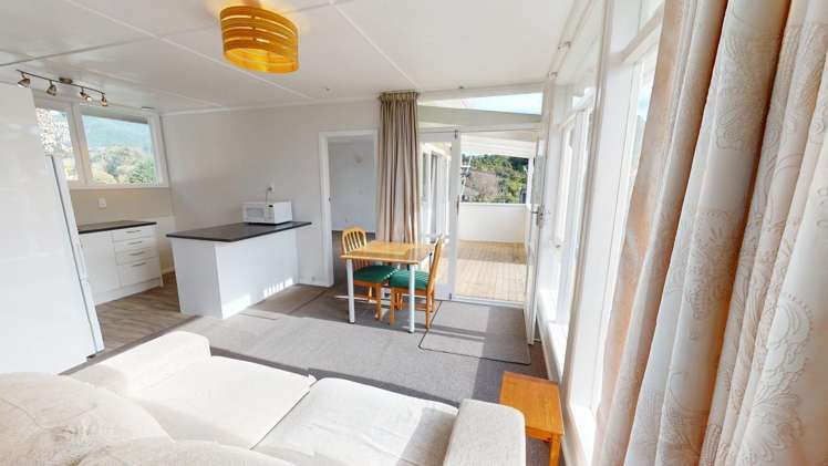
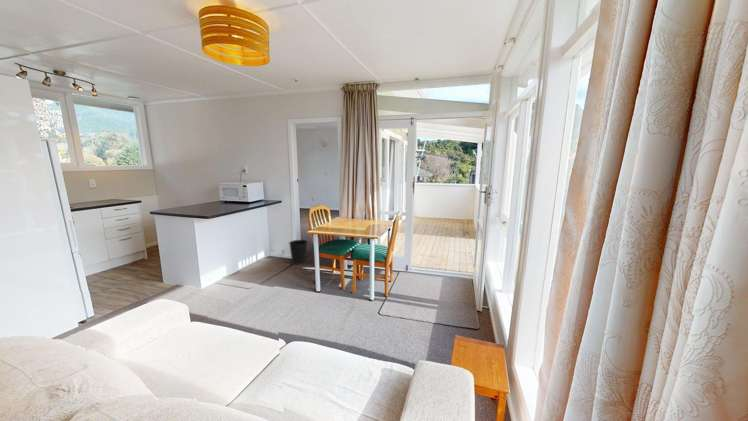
+ wastebasket (298, 252)
